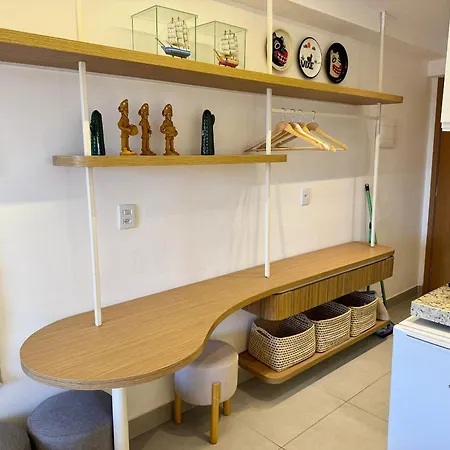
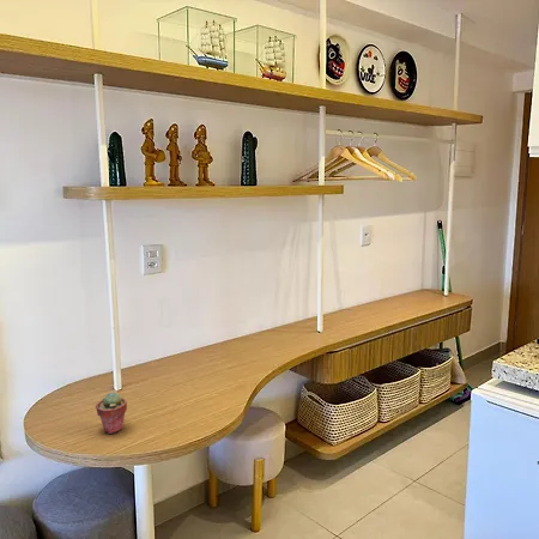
+ potted succulent (111, 410)
